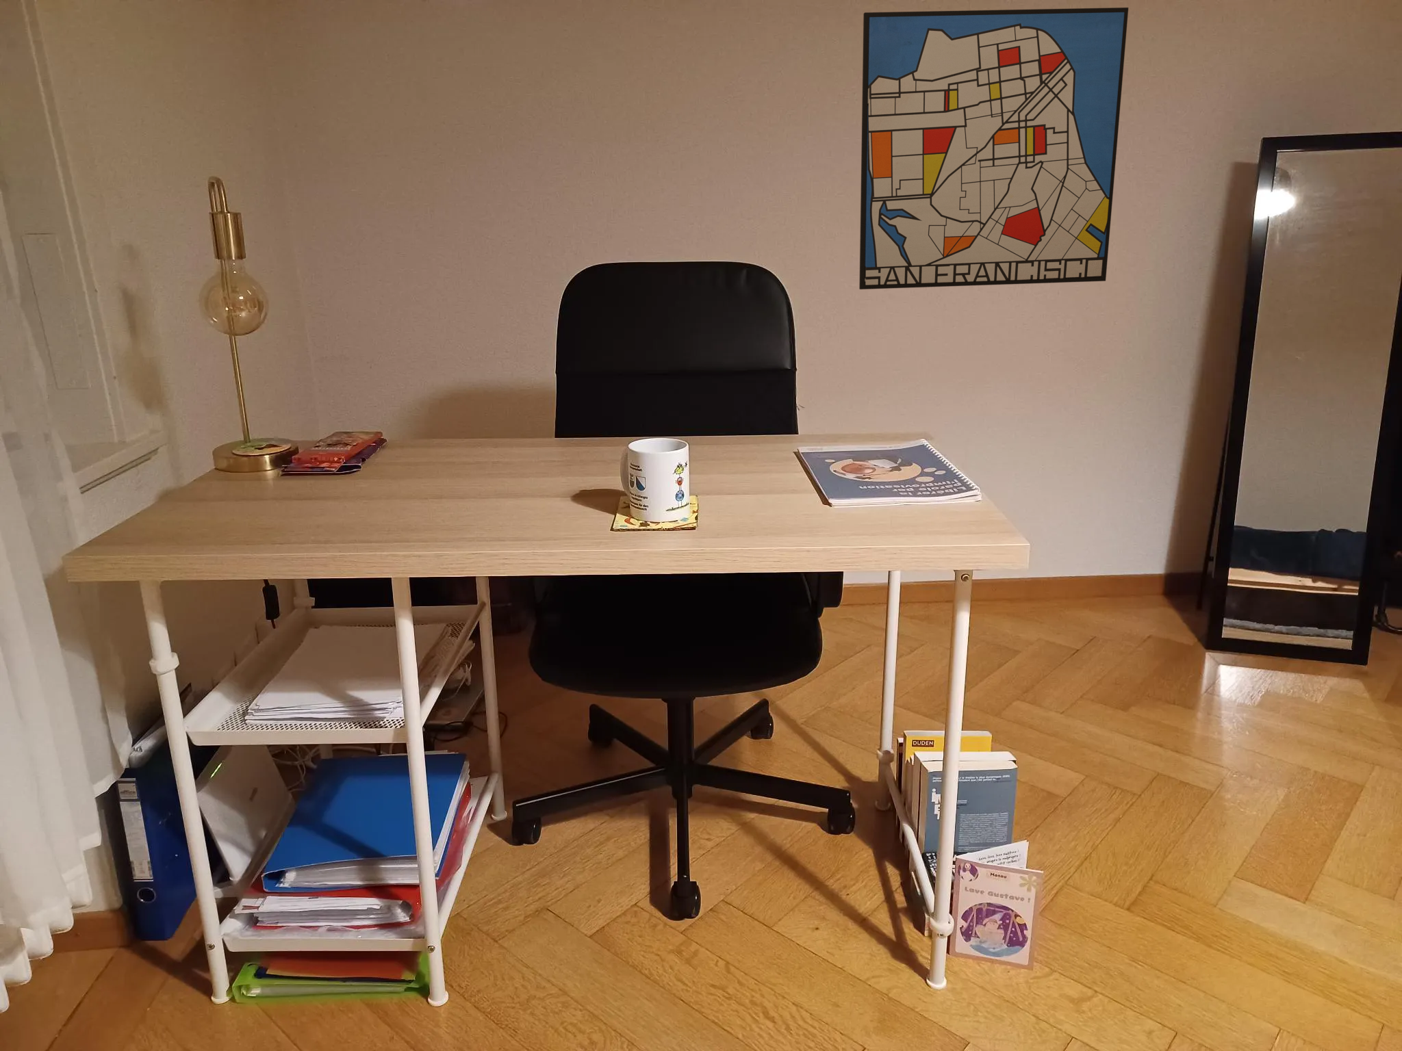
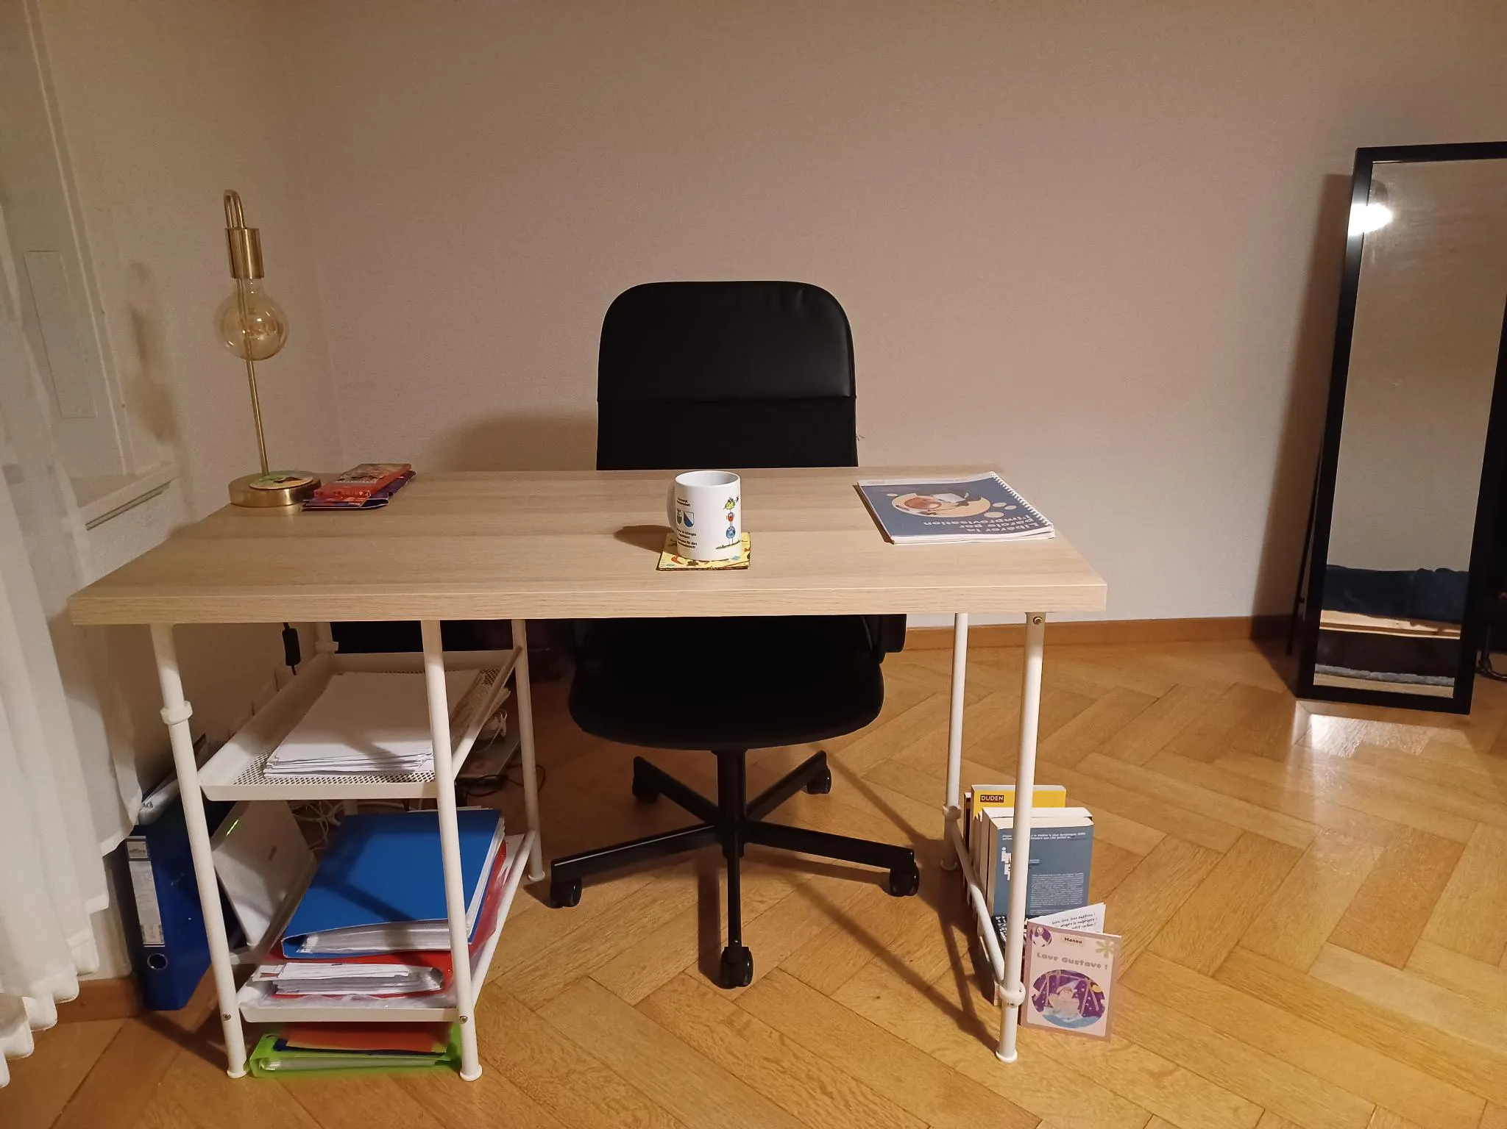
- wall art (989, 152)
